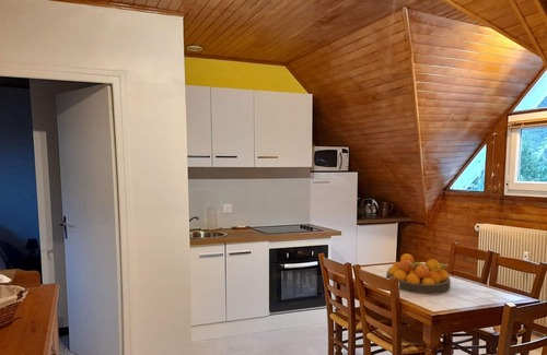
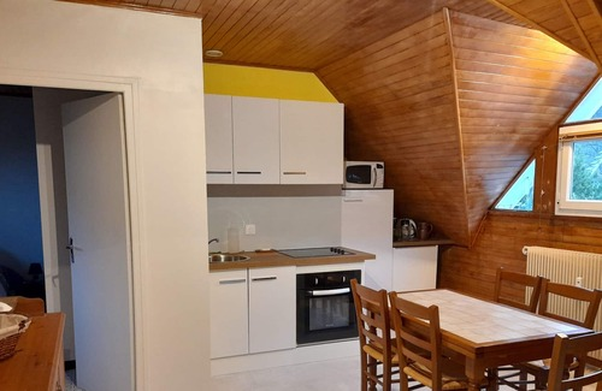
- fruit bowl (417, 271)
